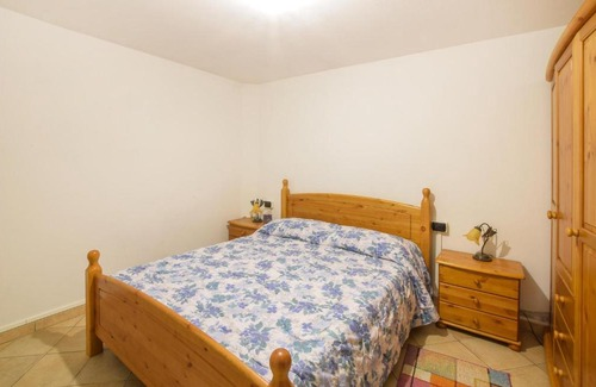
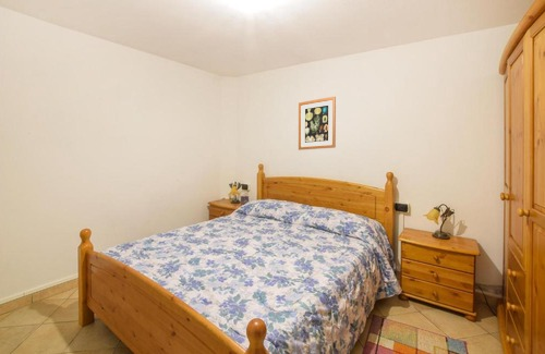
+ wall art (316, 124)
